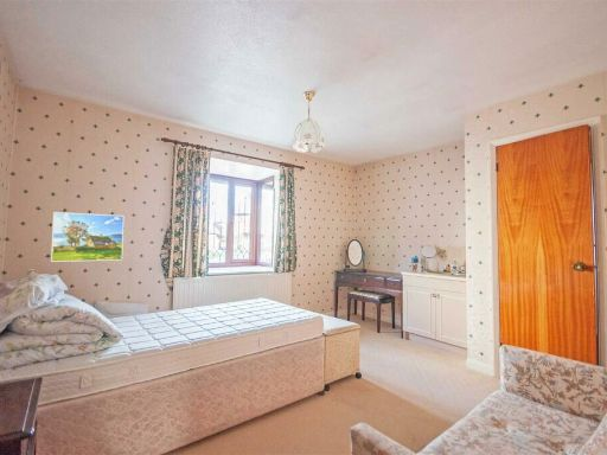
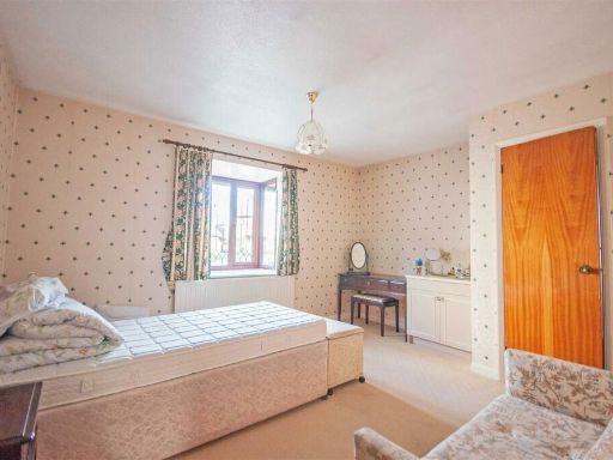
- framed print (89, 237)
